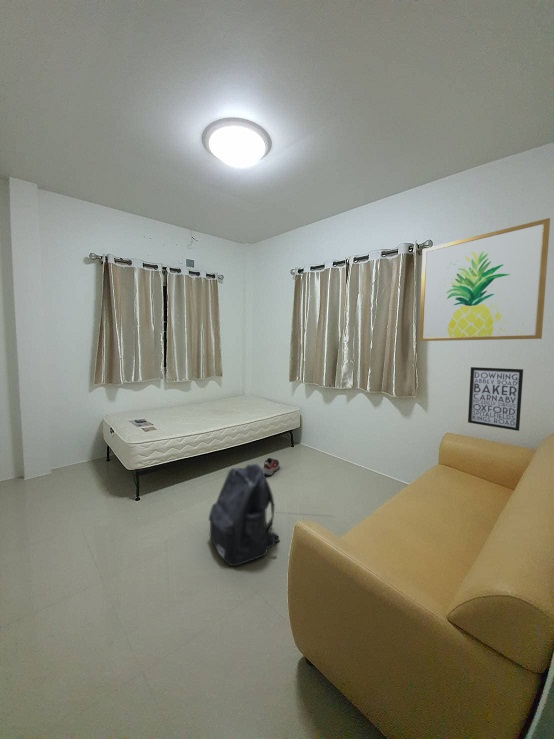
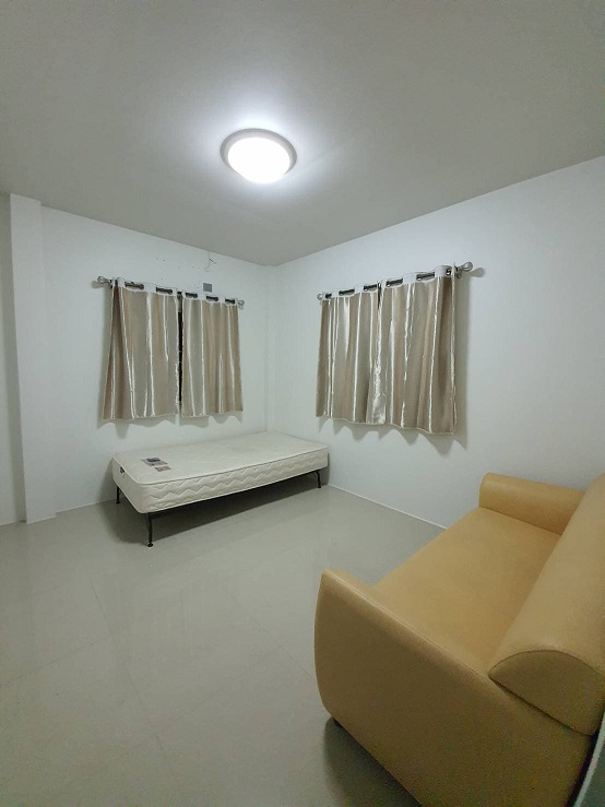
- backpack (244, 505)
- wall art (493, 397)
- wall art (475, 288)
- shoe (270, 463)
